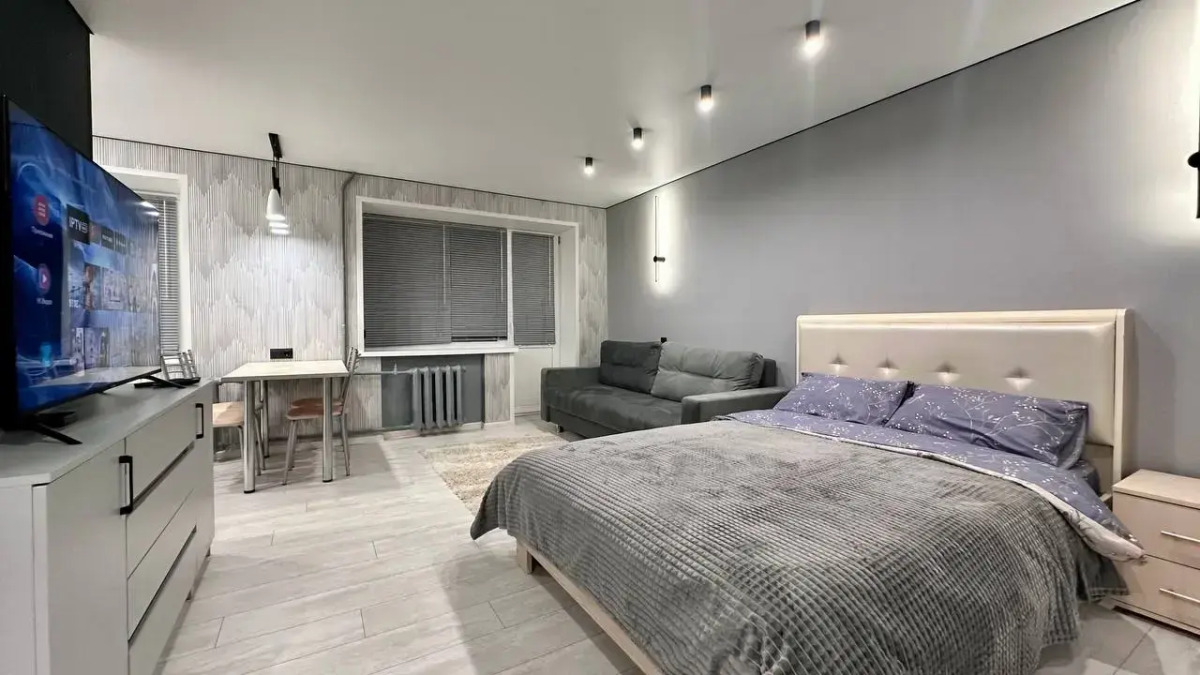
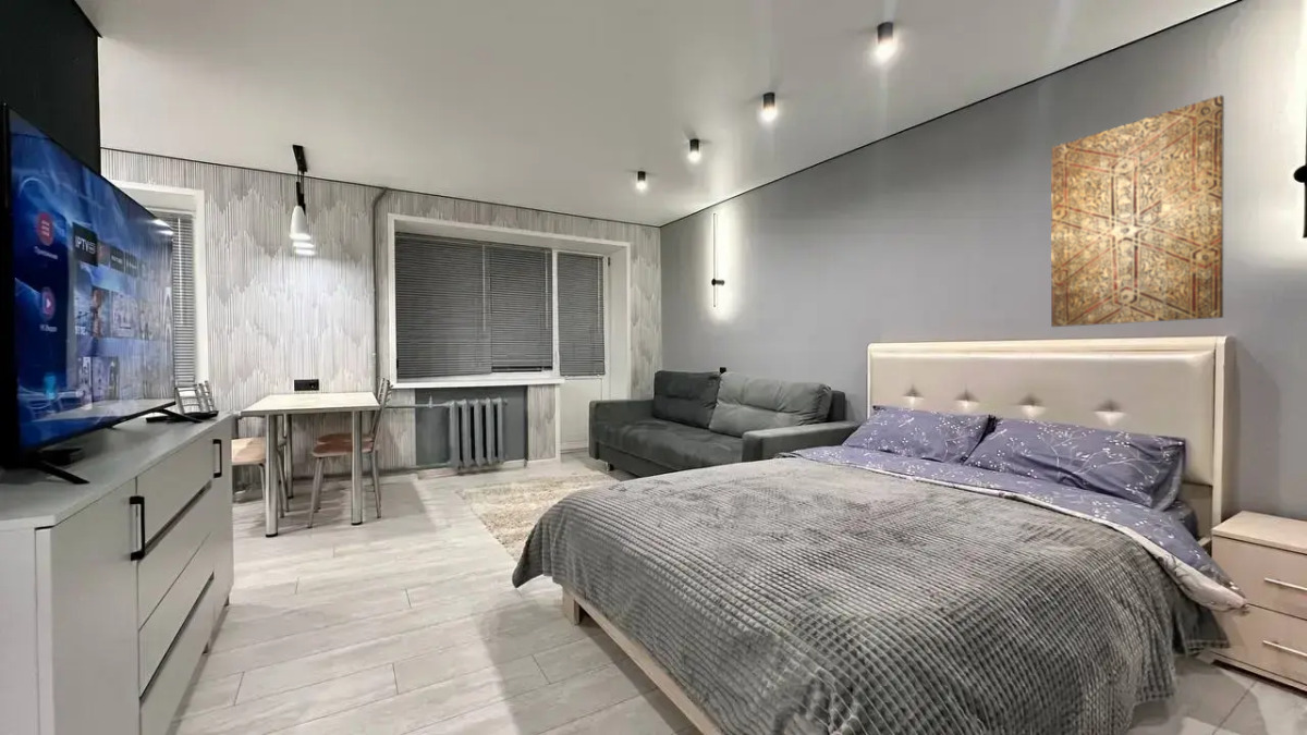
+ wall art (1128, 223)
